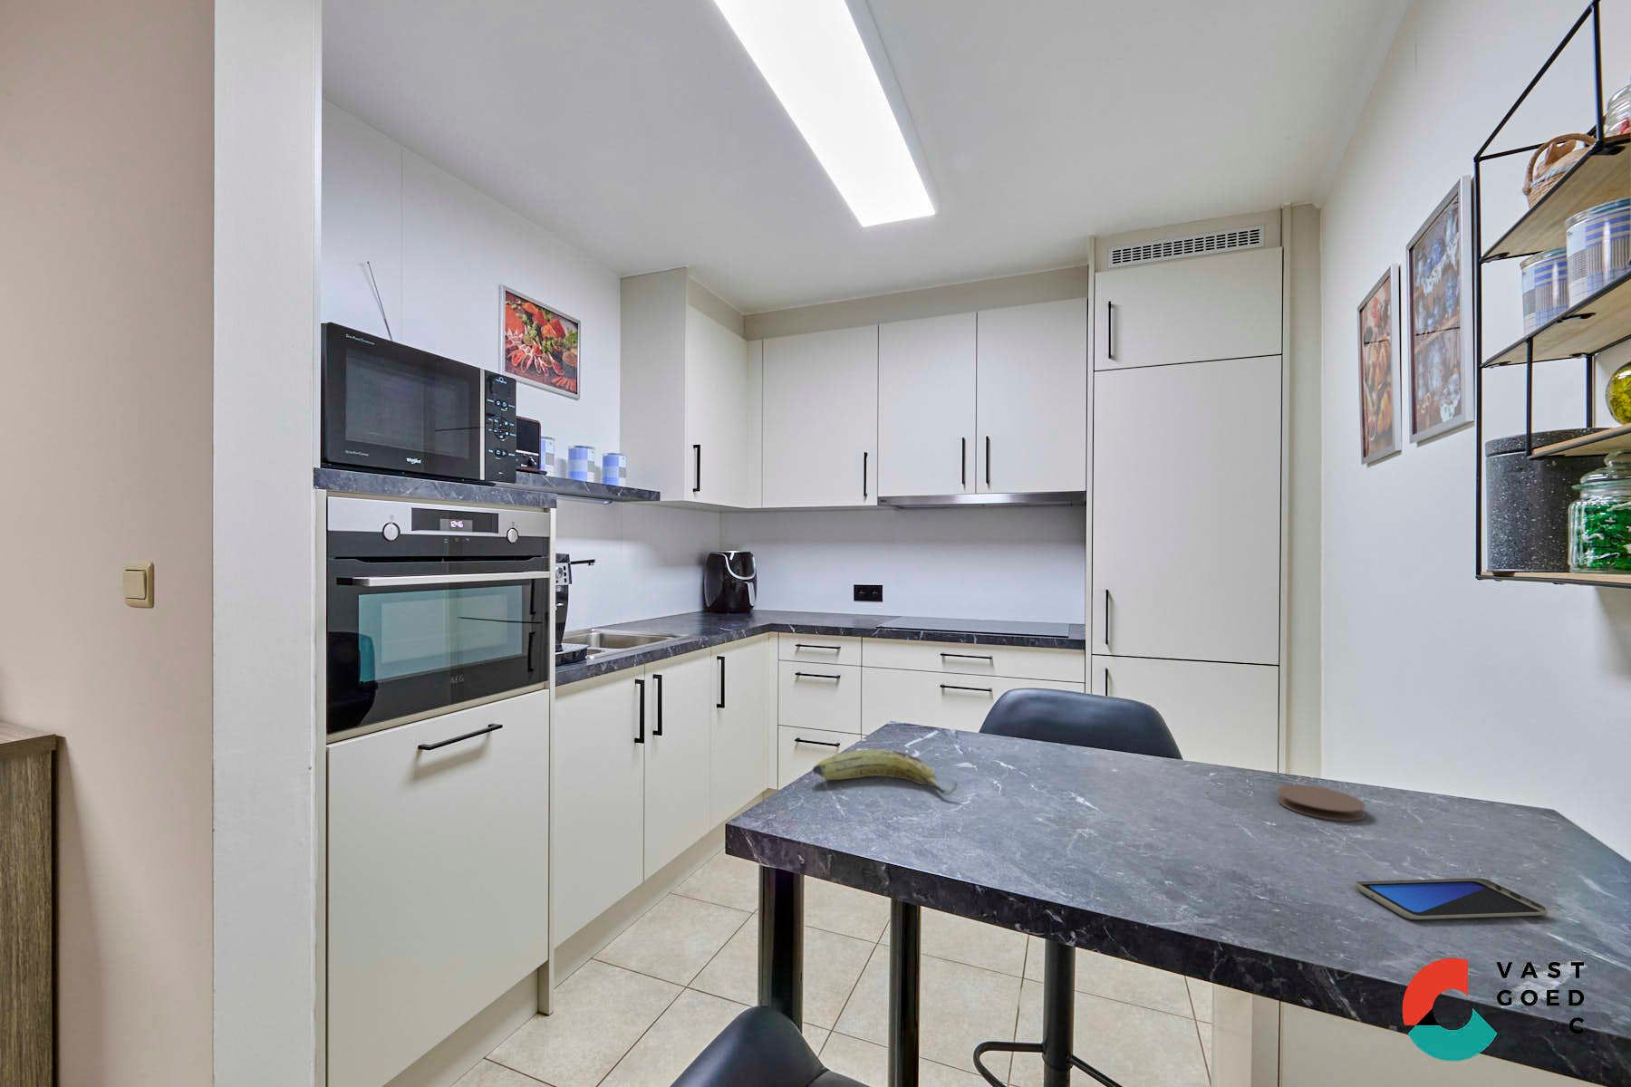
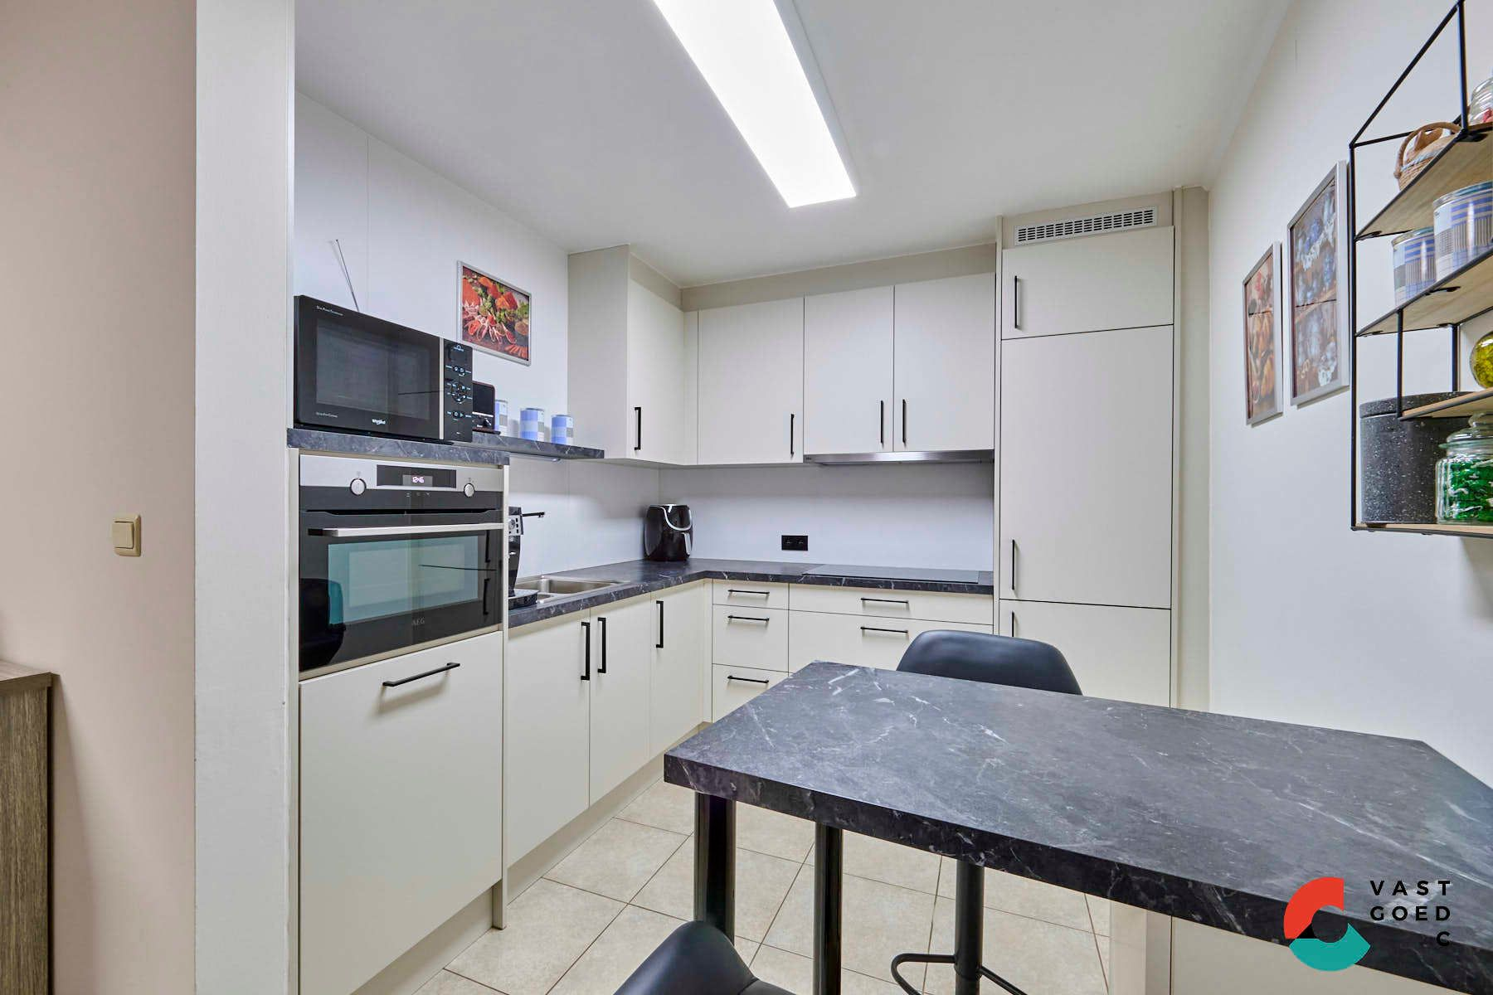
- coaster (1319, 802)
- fruit (885, 768)
- smartphone (1447, 898)
